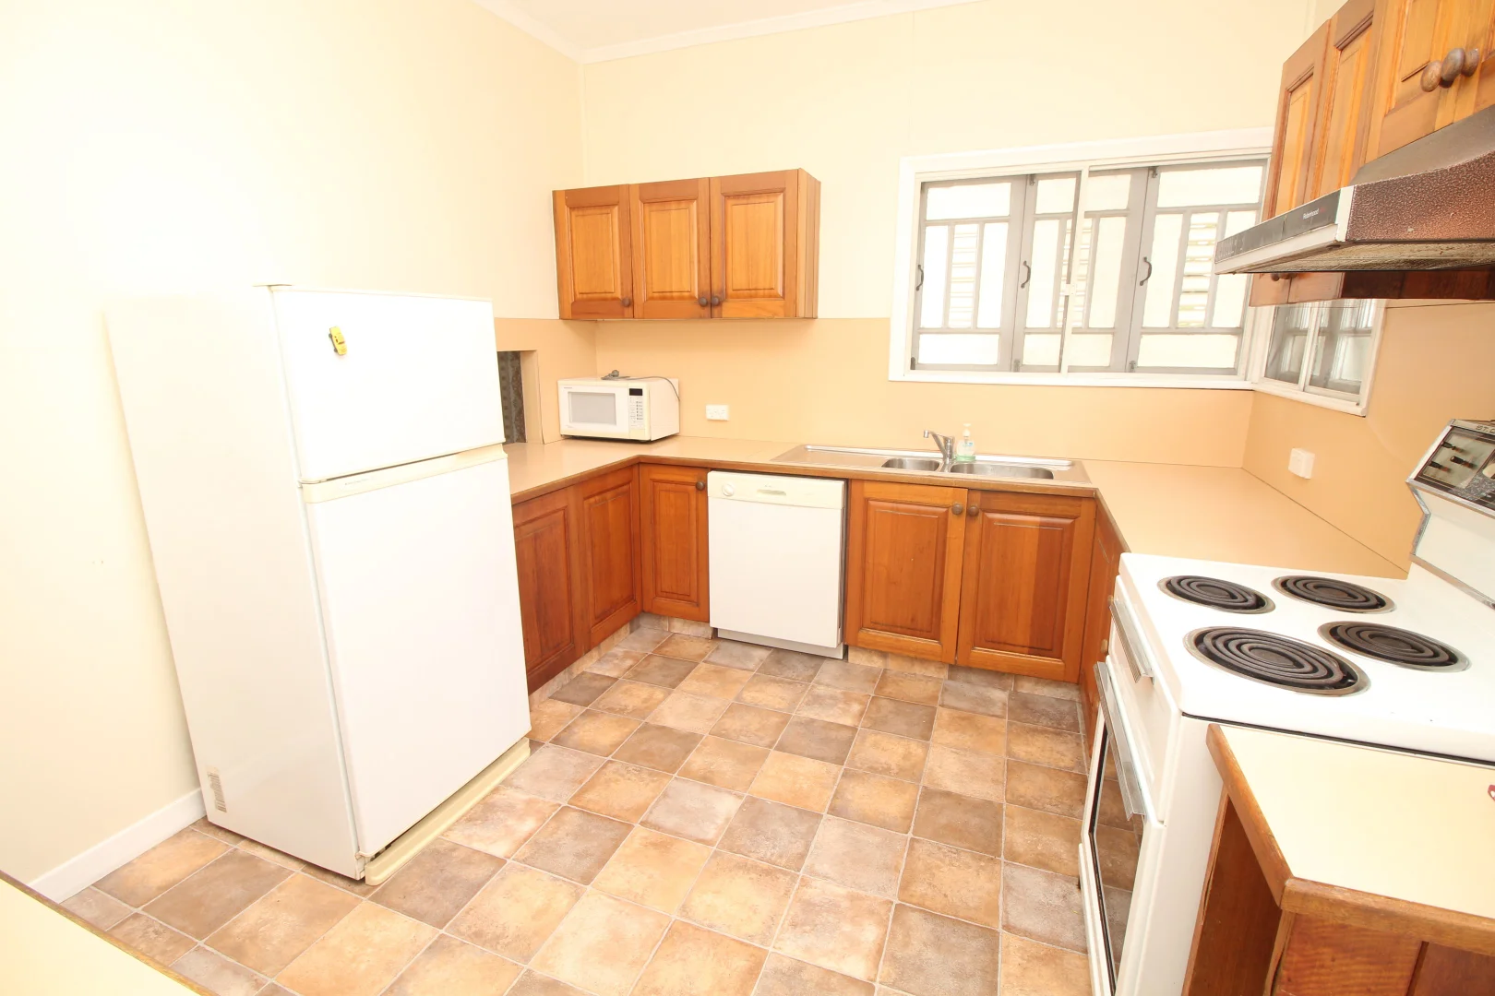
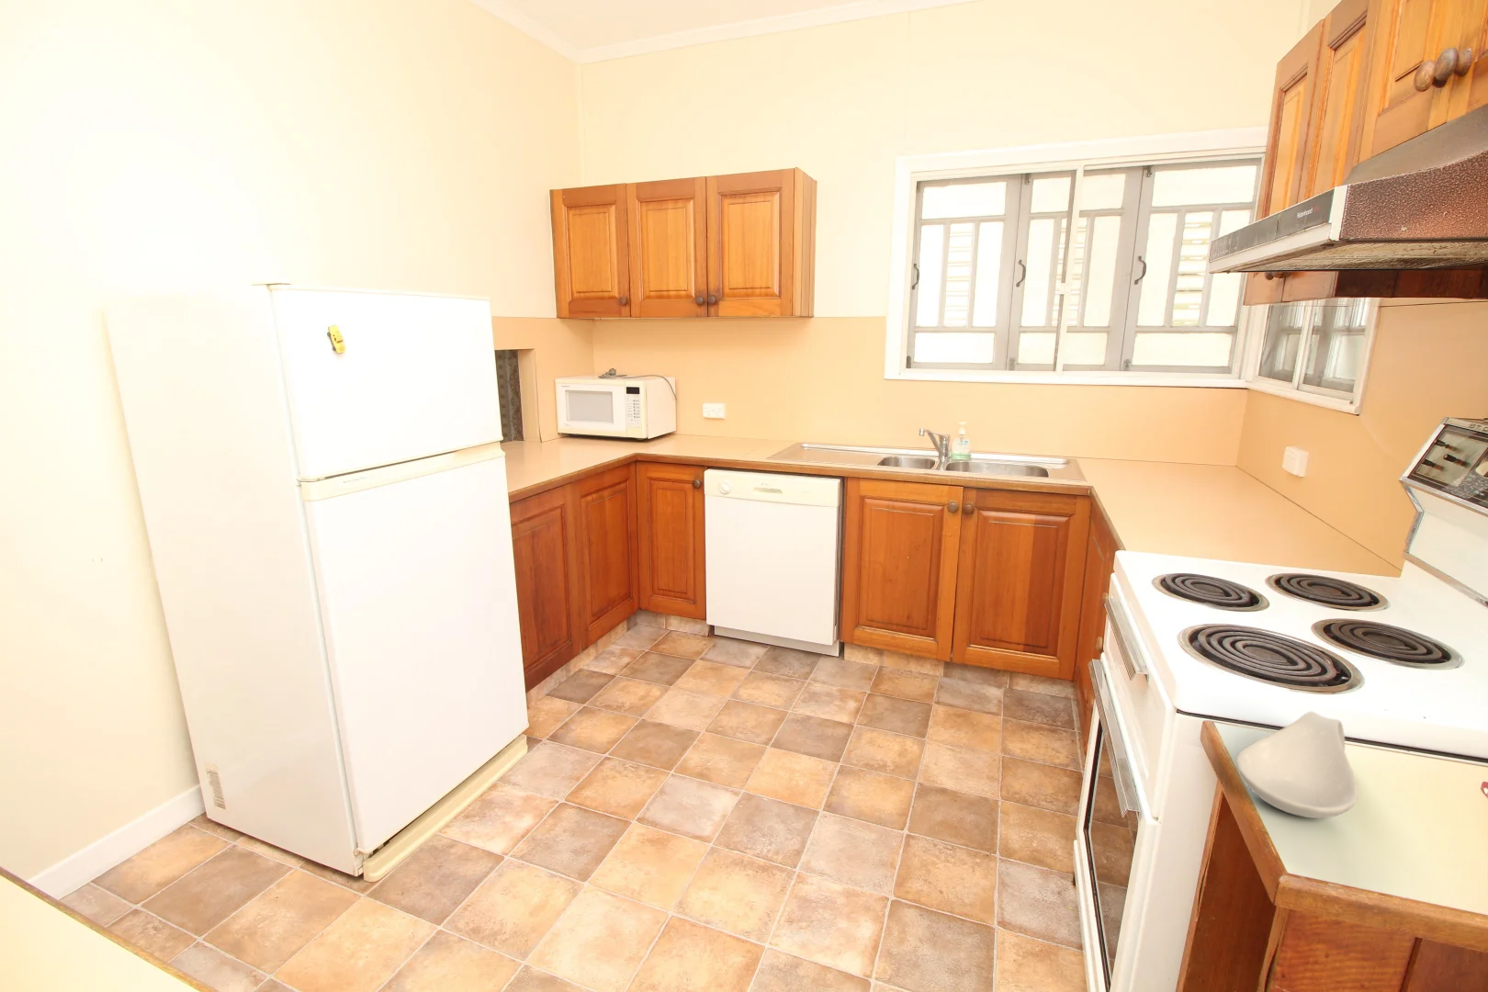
+ spoon rest (1304, 757)
